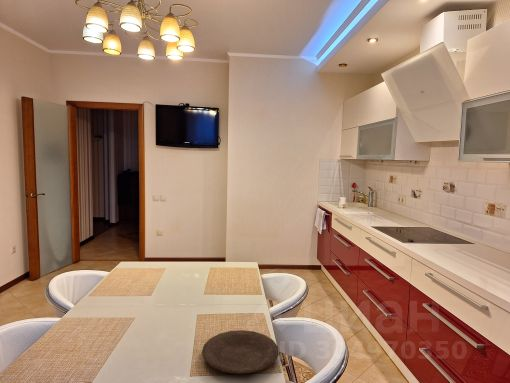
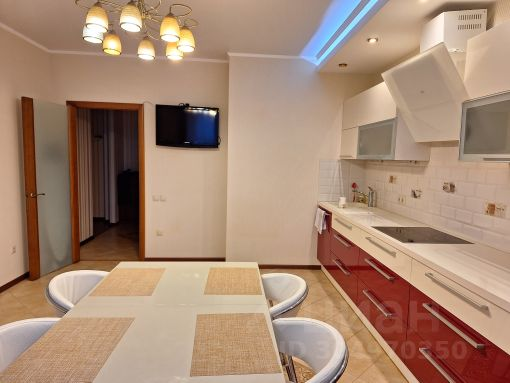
- plate (240, 352)
